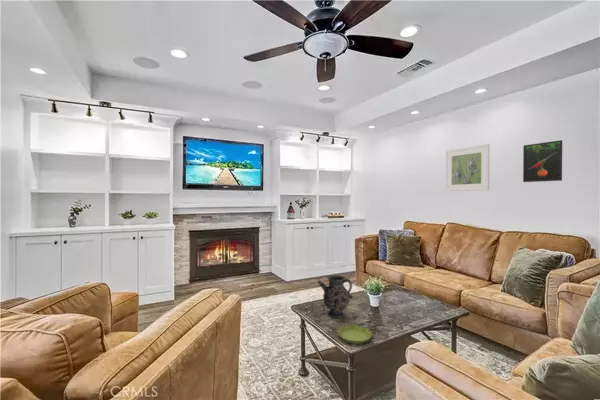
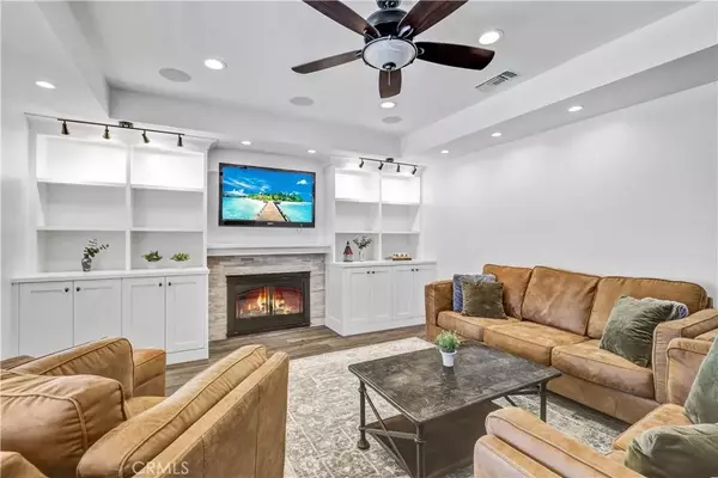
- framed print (466, 169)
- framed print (541, 162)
- saucer (354, 334)
- ewer (335, 296)
